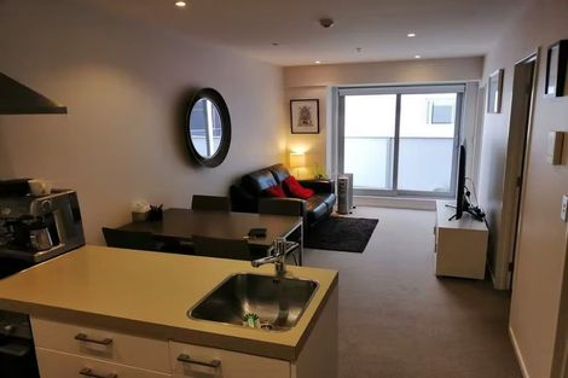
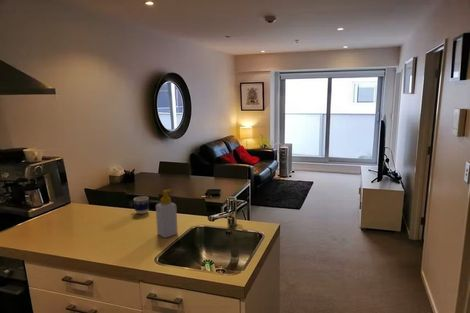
+ soap bottle (166, 212)
+ cup (139, 205)
